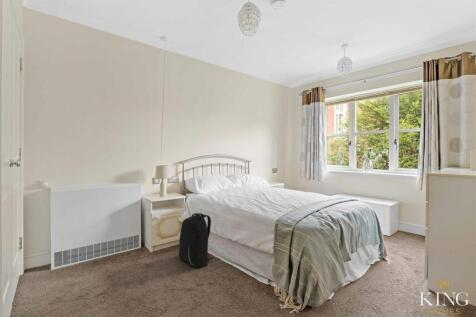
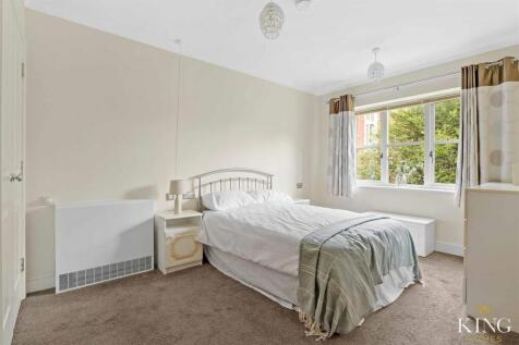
- backpack (196, 236)
